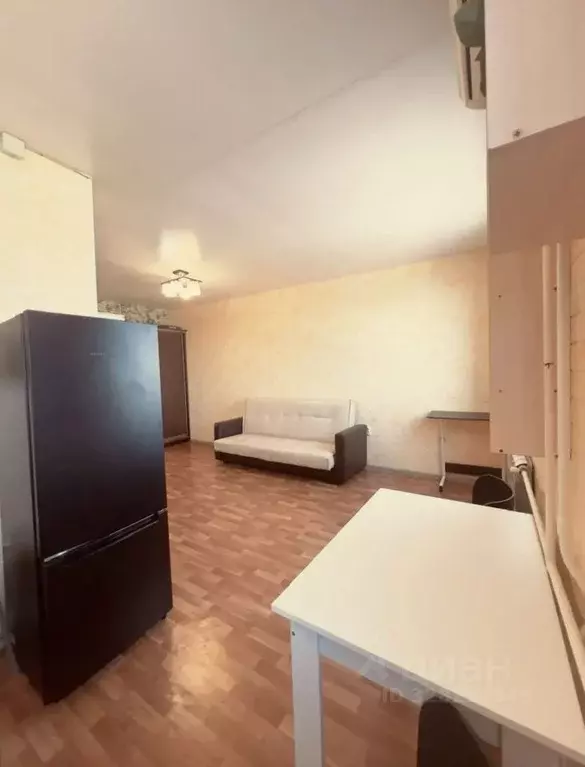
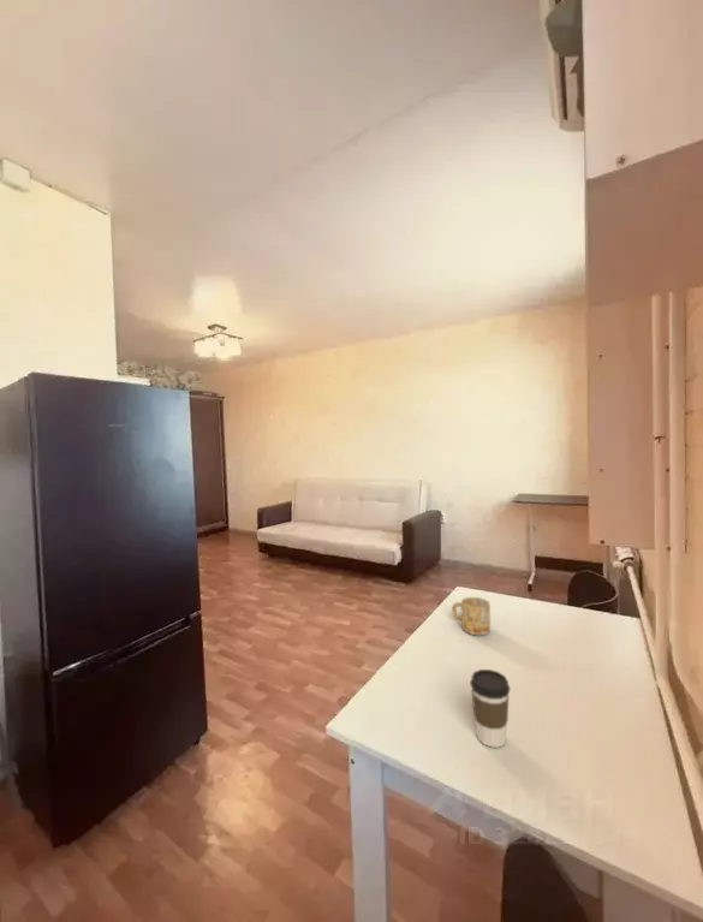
+ coffee cup (489, 707)
+ mug (470, 614)
